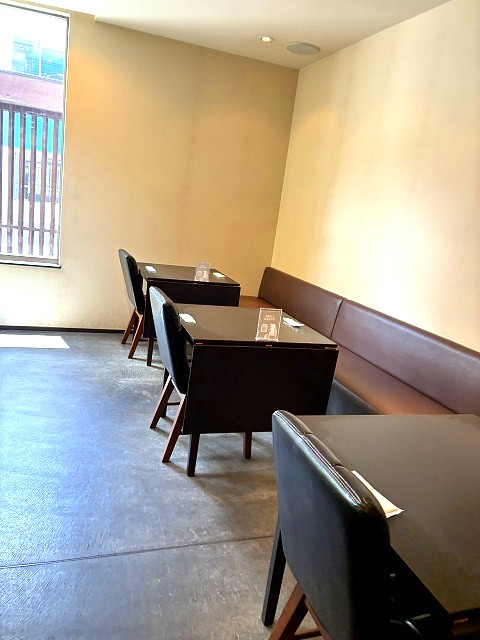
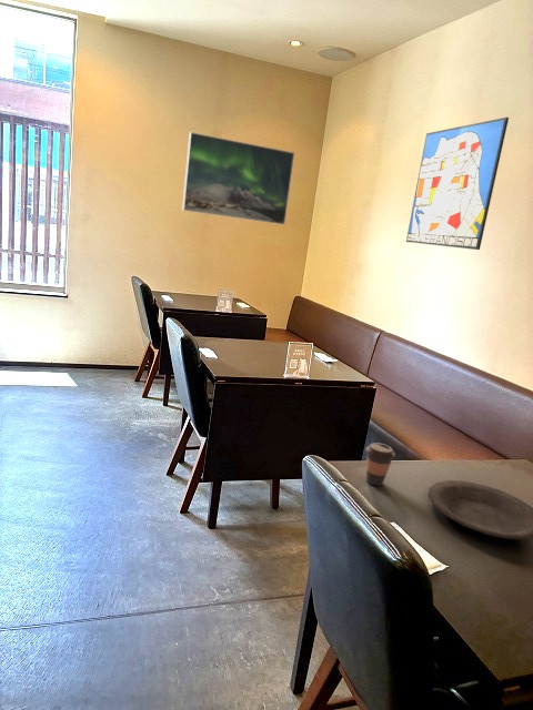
+ wall art (451, 186)
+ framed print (239, 181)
+ plate (483, 510)
+ coffee cup (378, 464)
